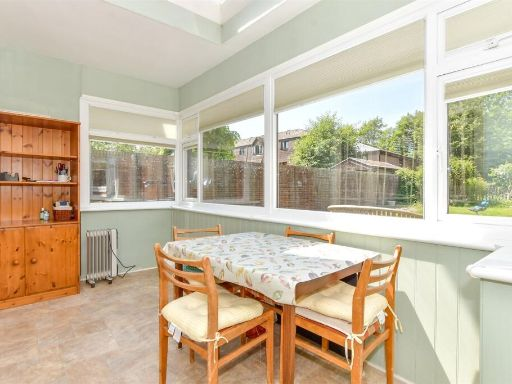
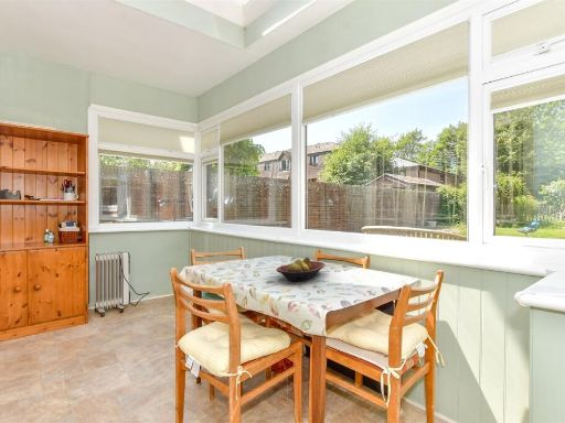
+ fruit bowl (301, 267)
